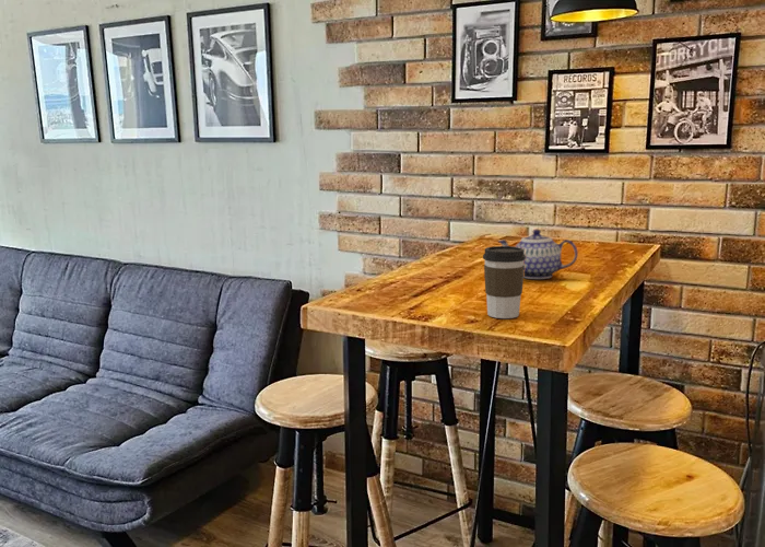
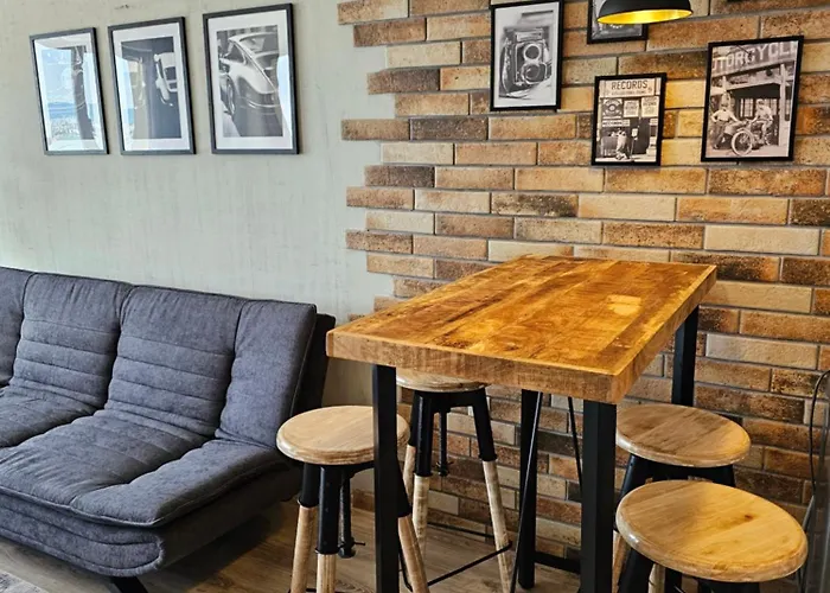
- coffee cup (504, 281)
- teapot (537, 253)
